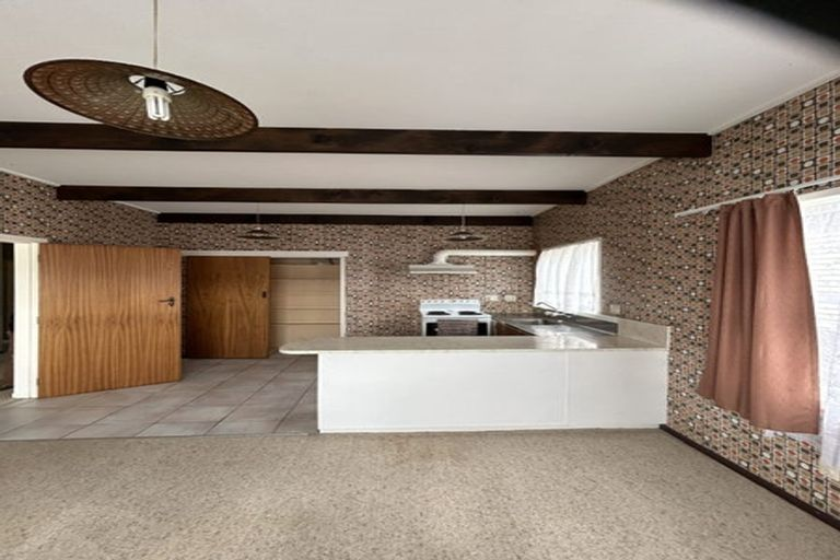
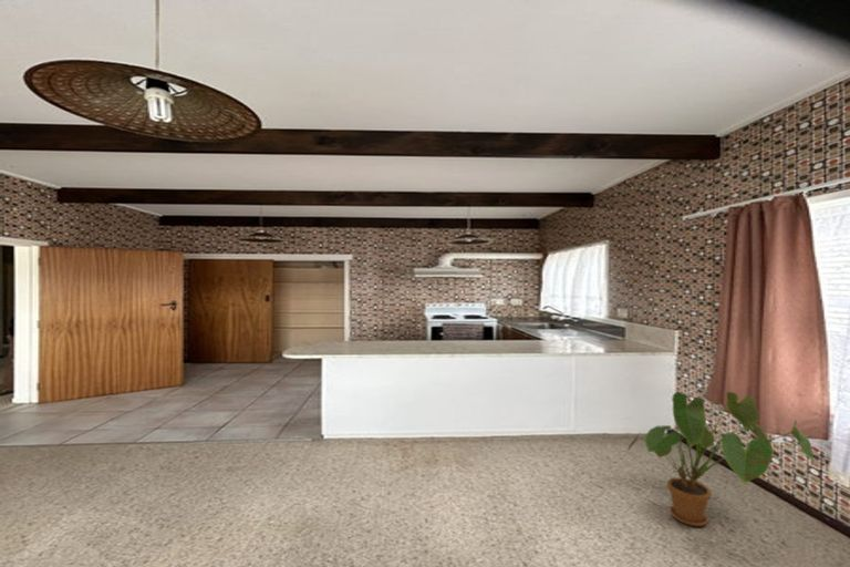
+ house plant (711, 458)
